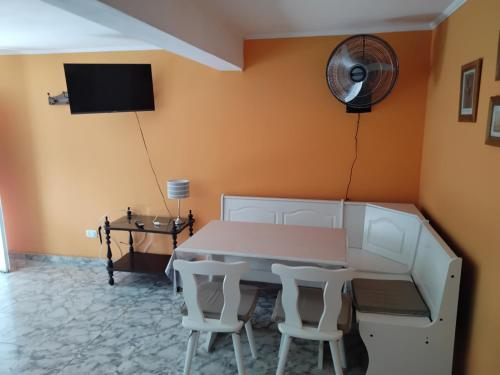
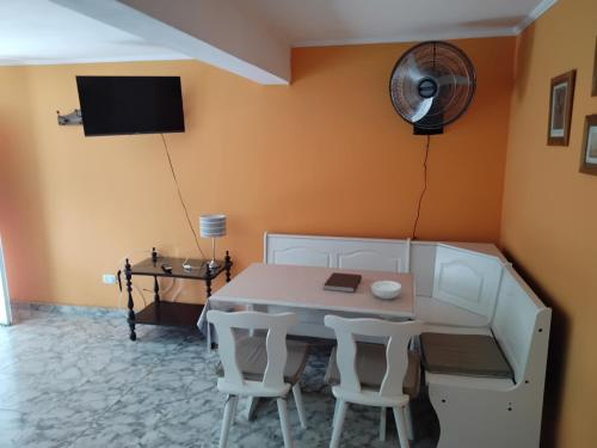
+ notebook (343, 282)
+ cereal bowl (386, 290)
